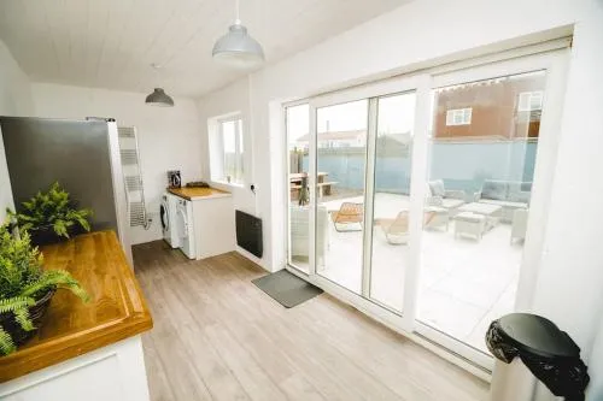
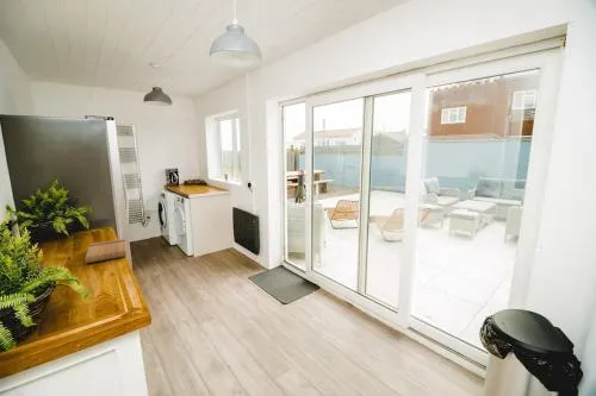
+ cutting board (107, 250)
